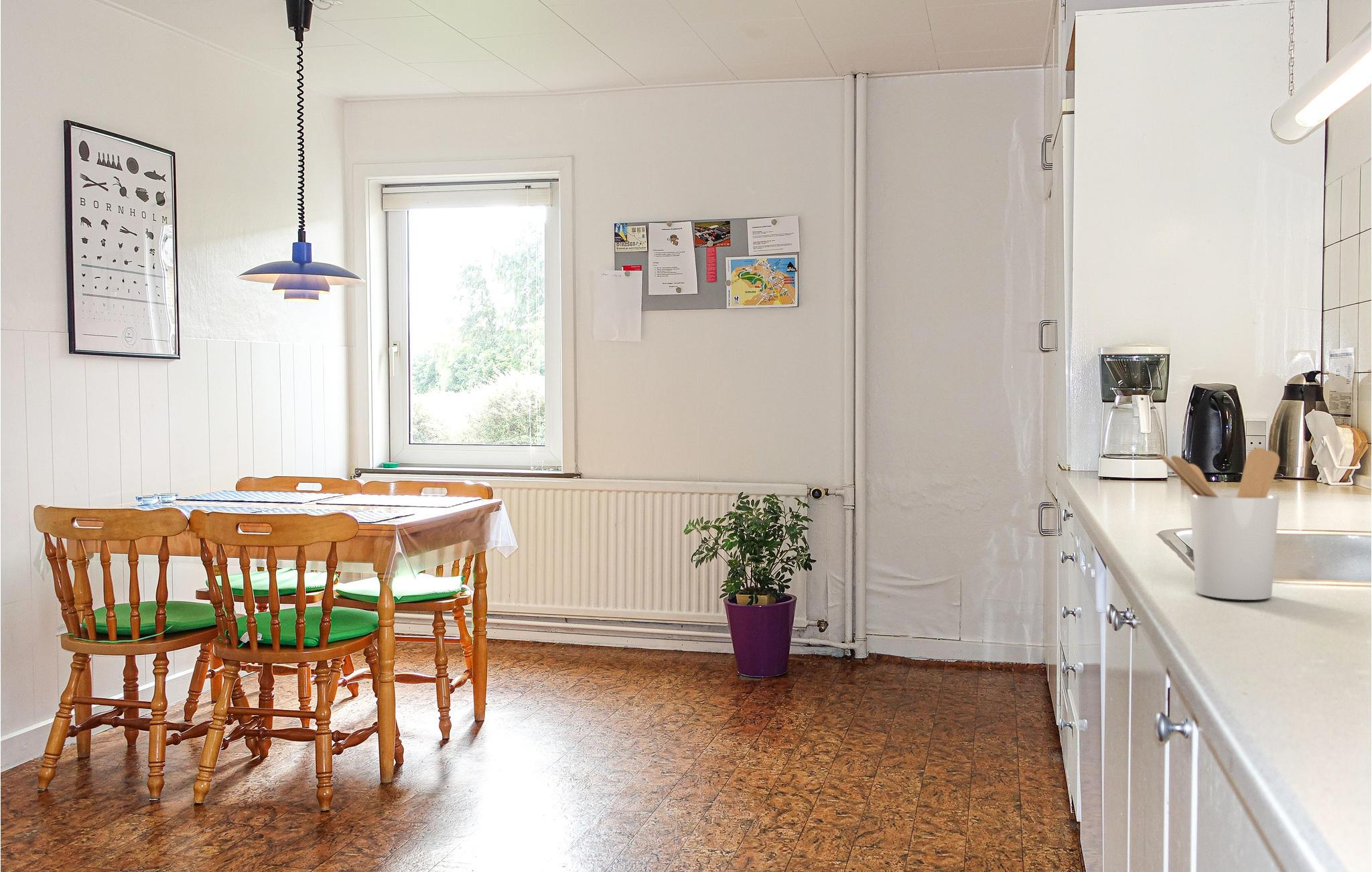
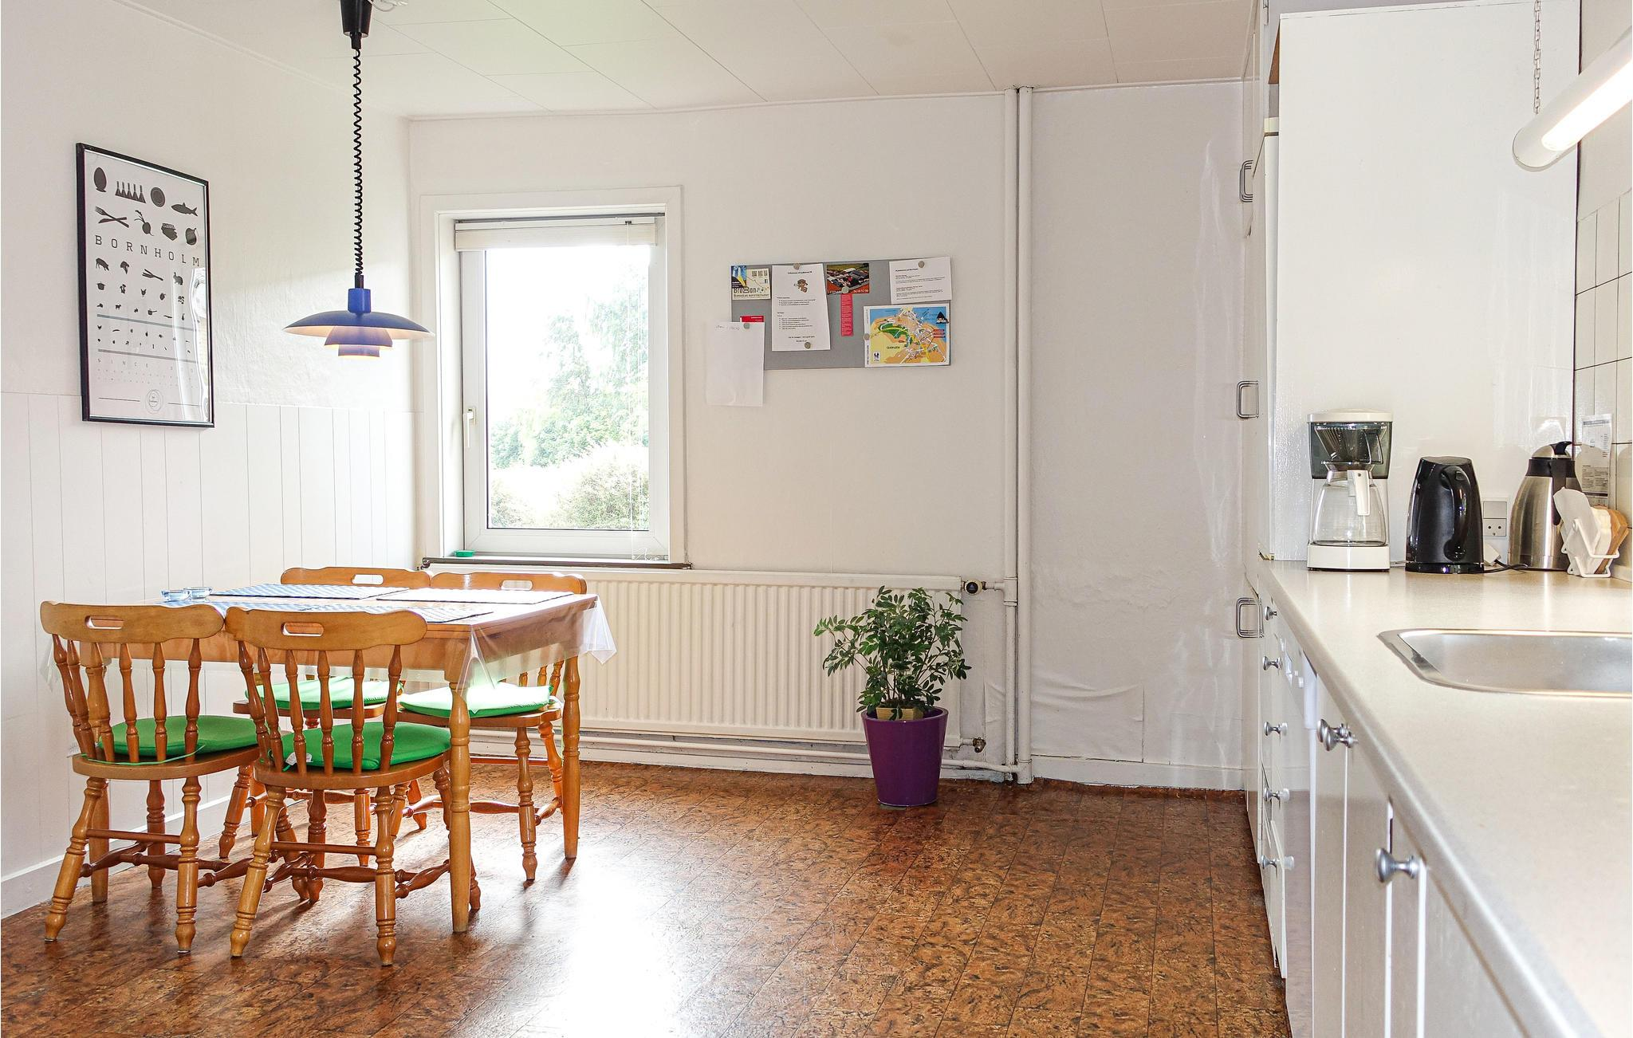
- utensil holder (1215, 520)
